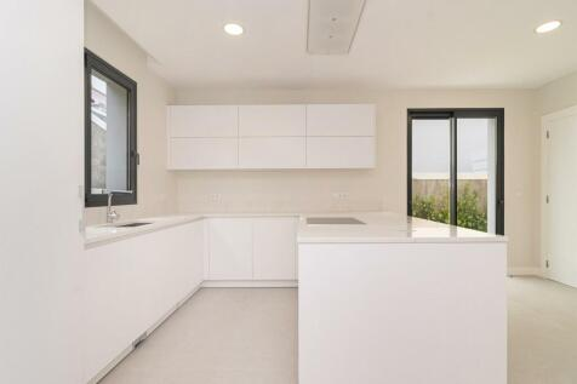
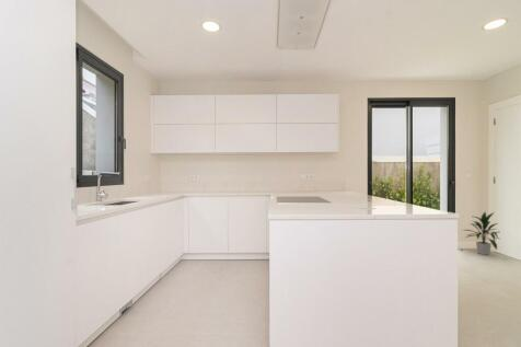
+ indoor plant (483, 232)
